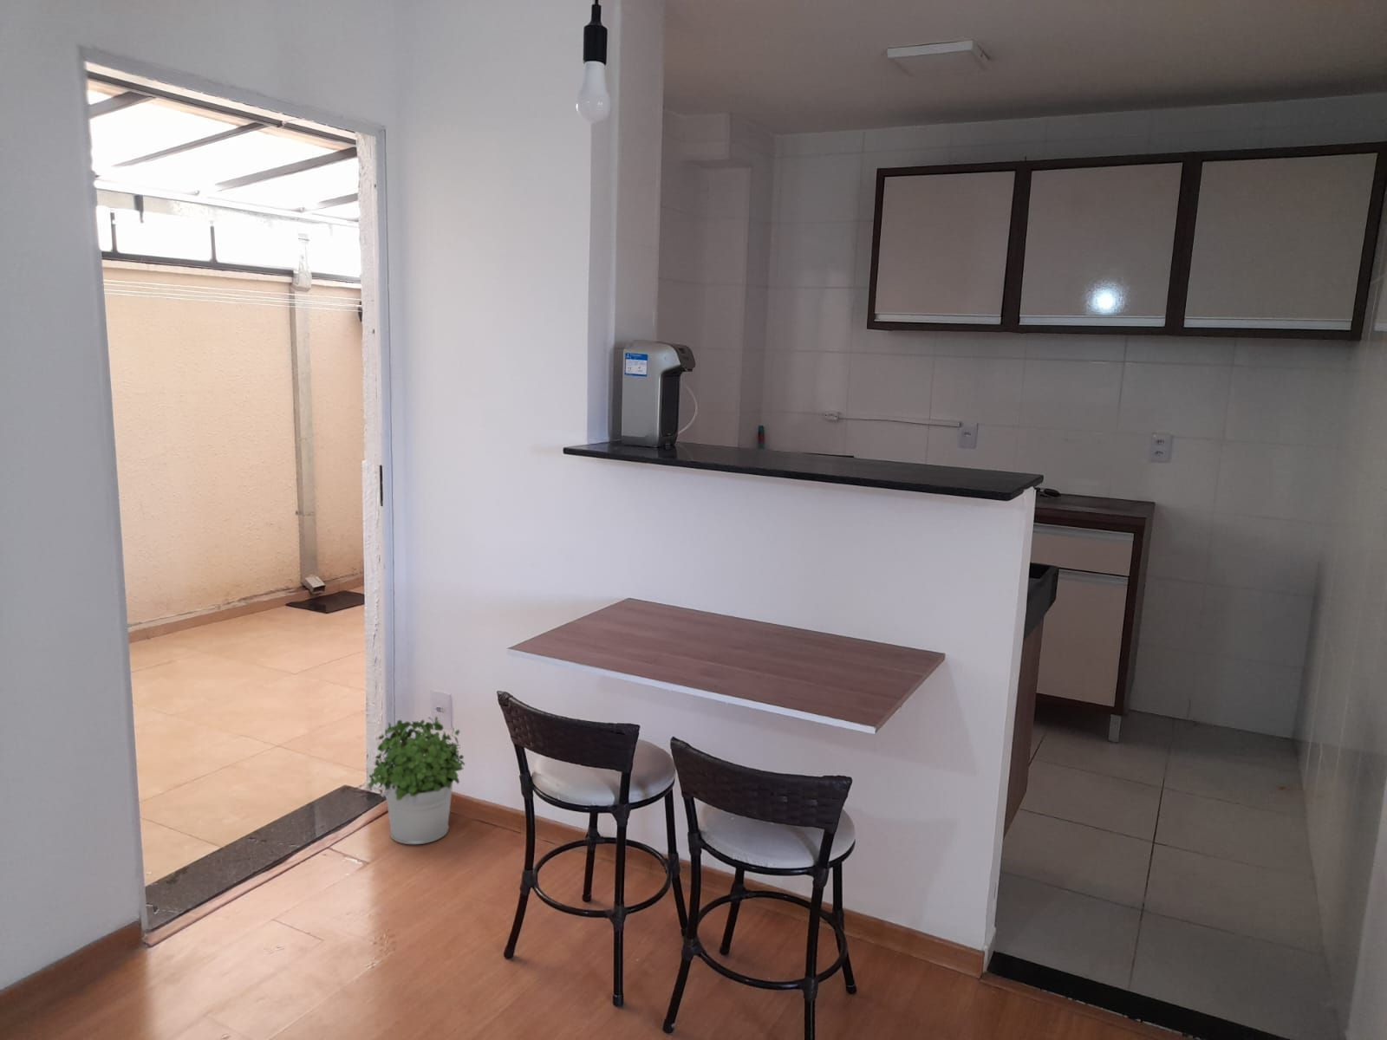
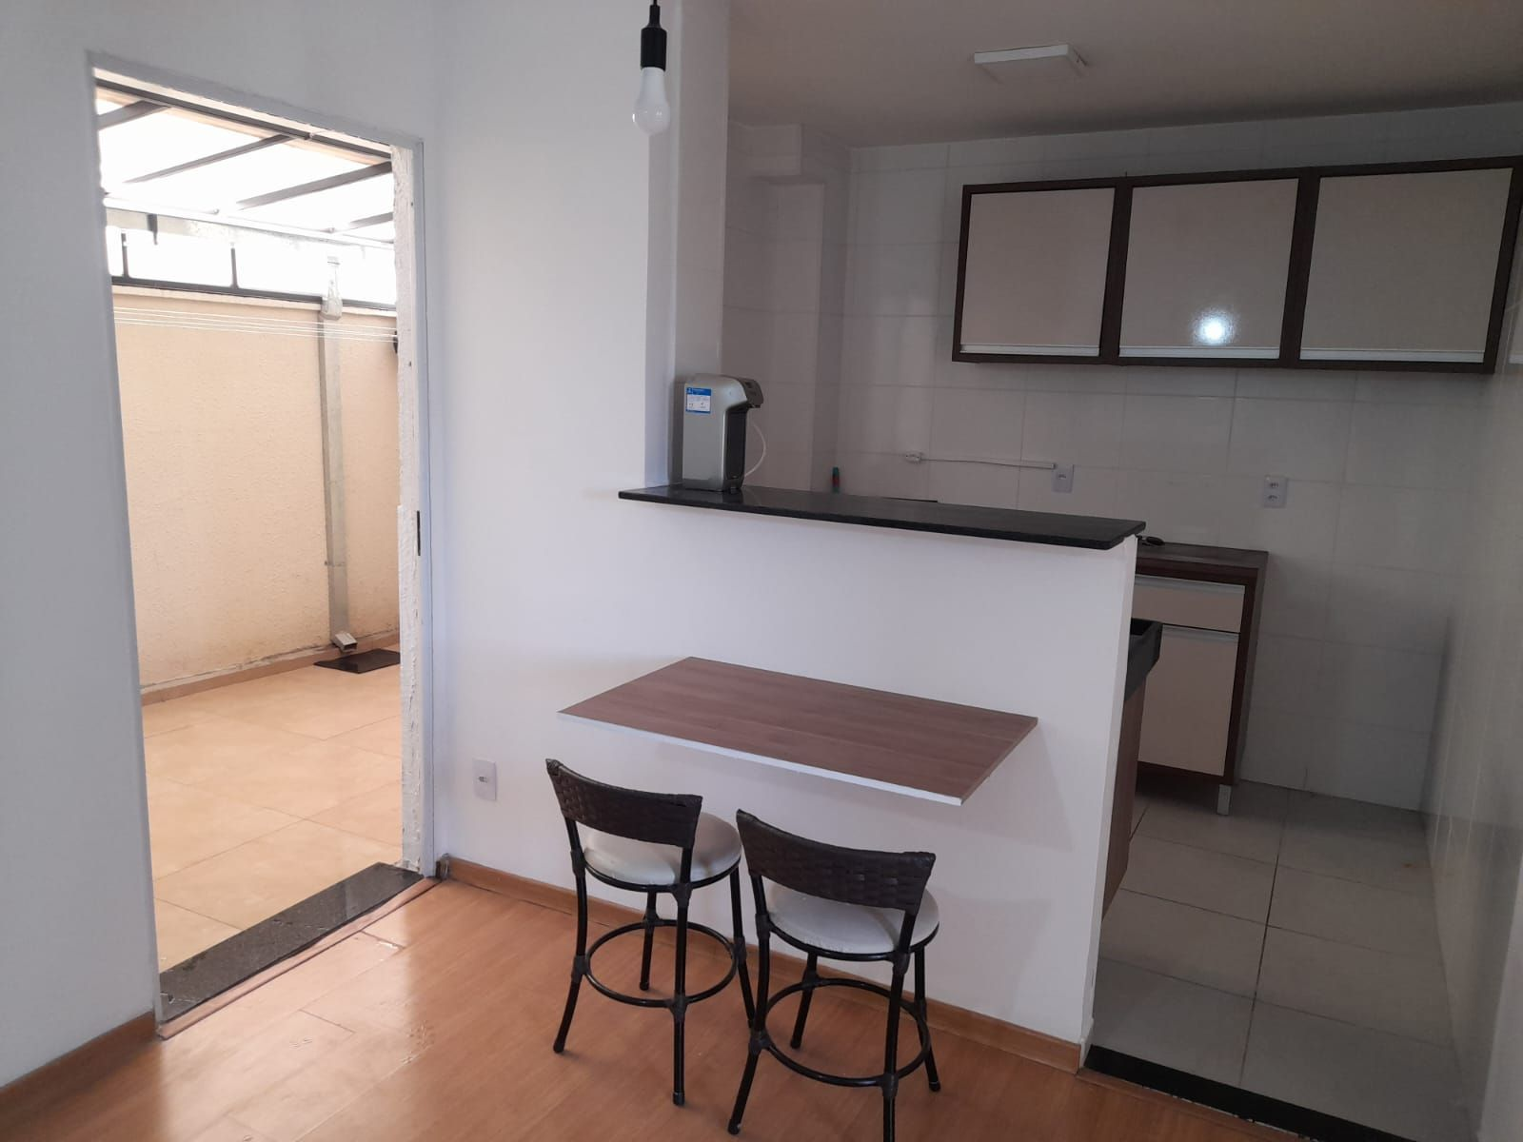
- potted plant (413, 778)
